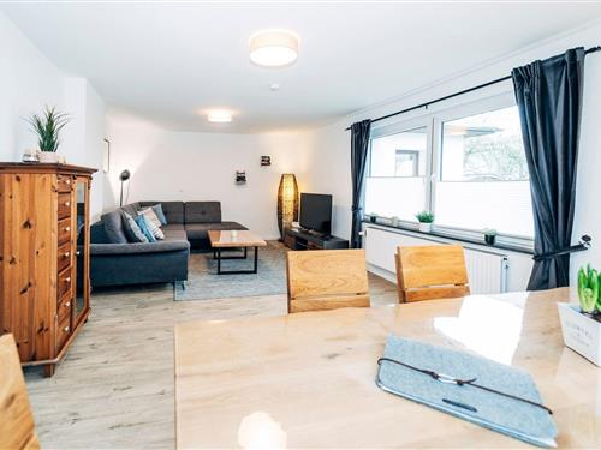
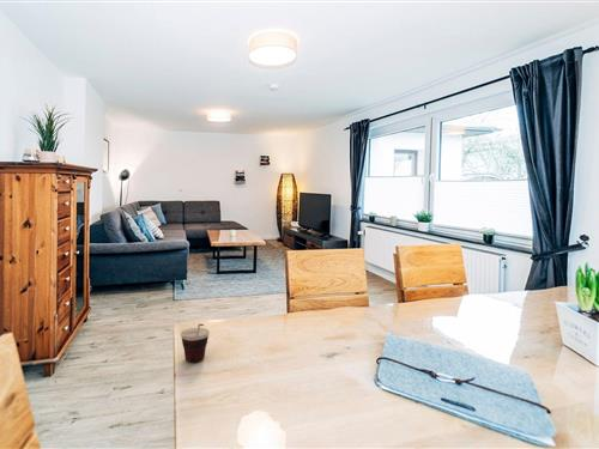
+ cup (196, 339)
